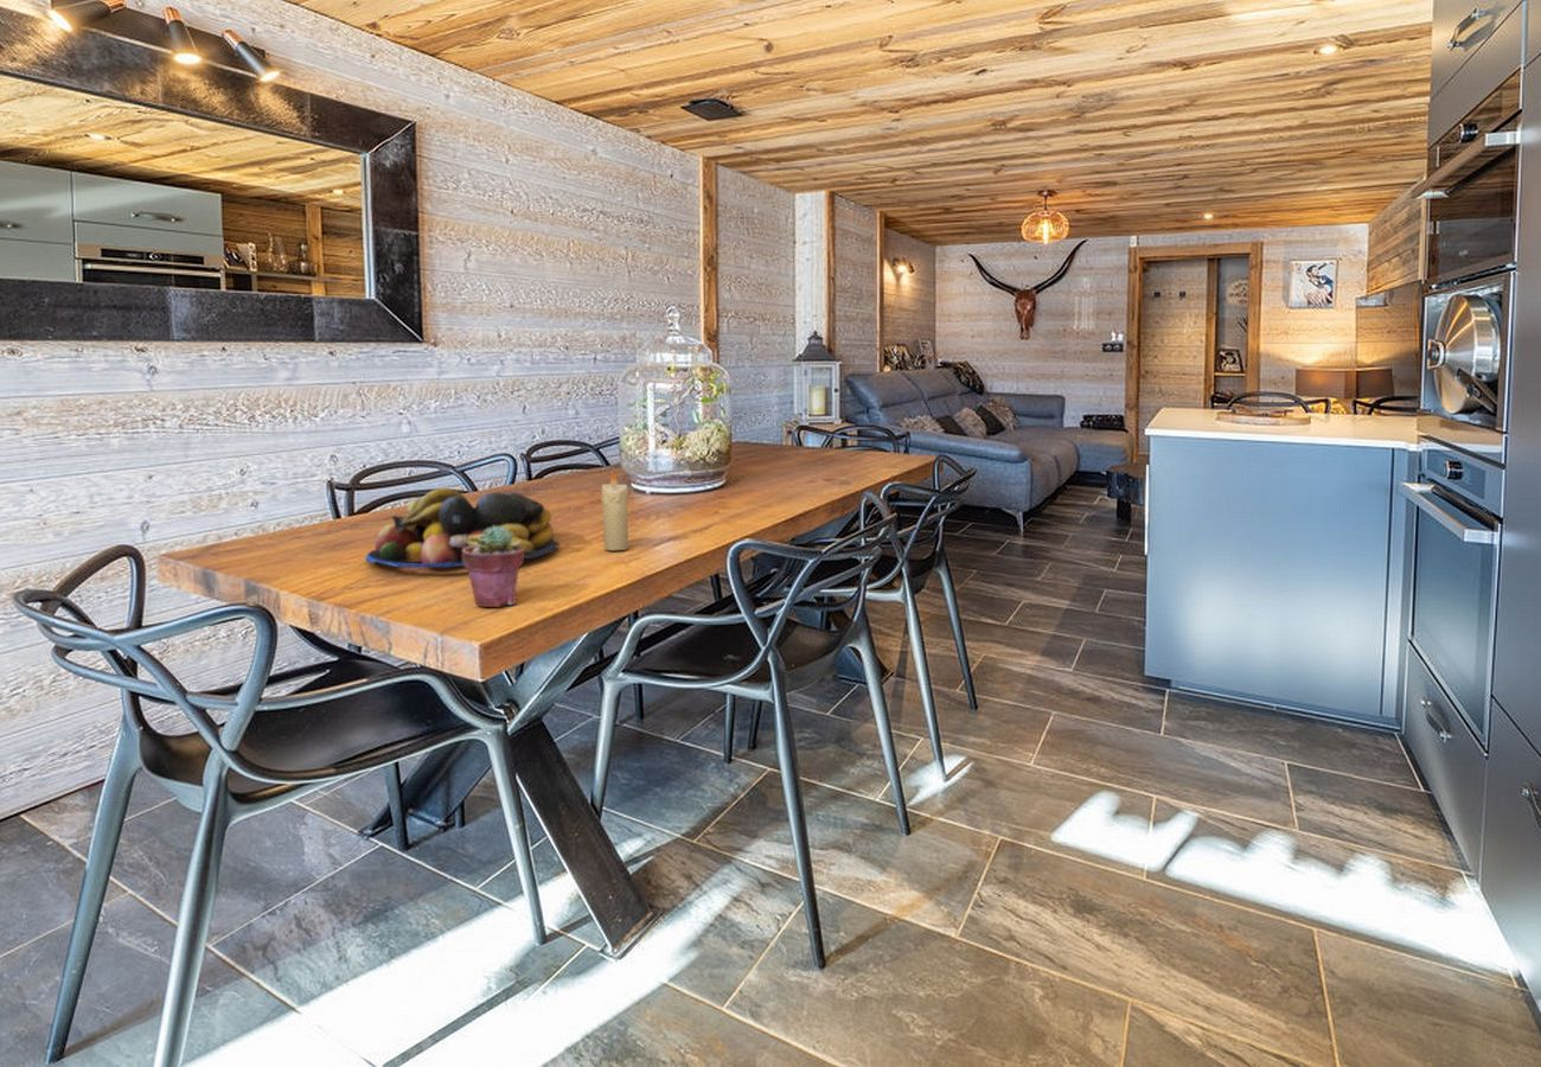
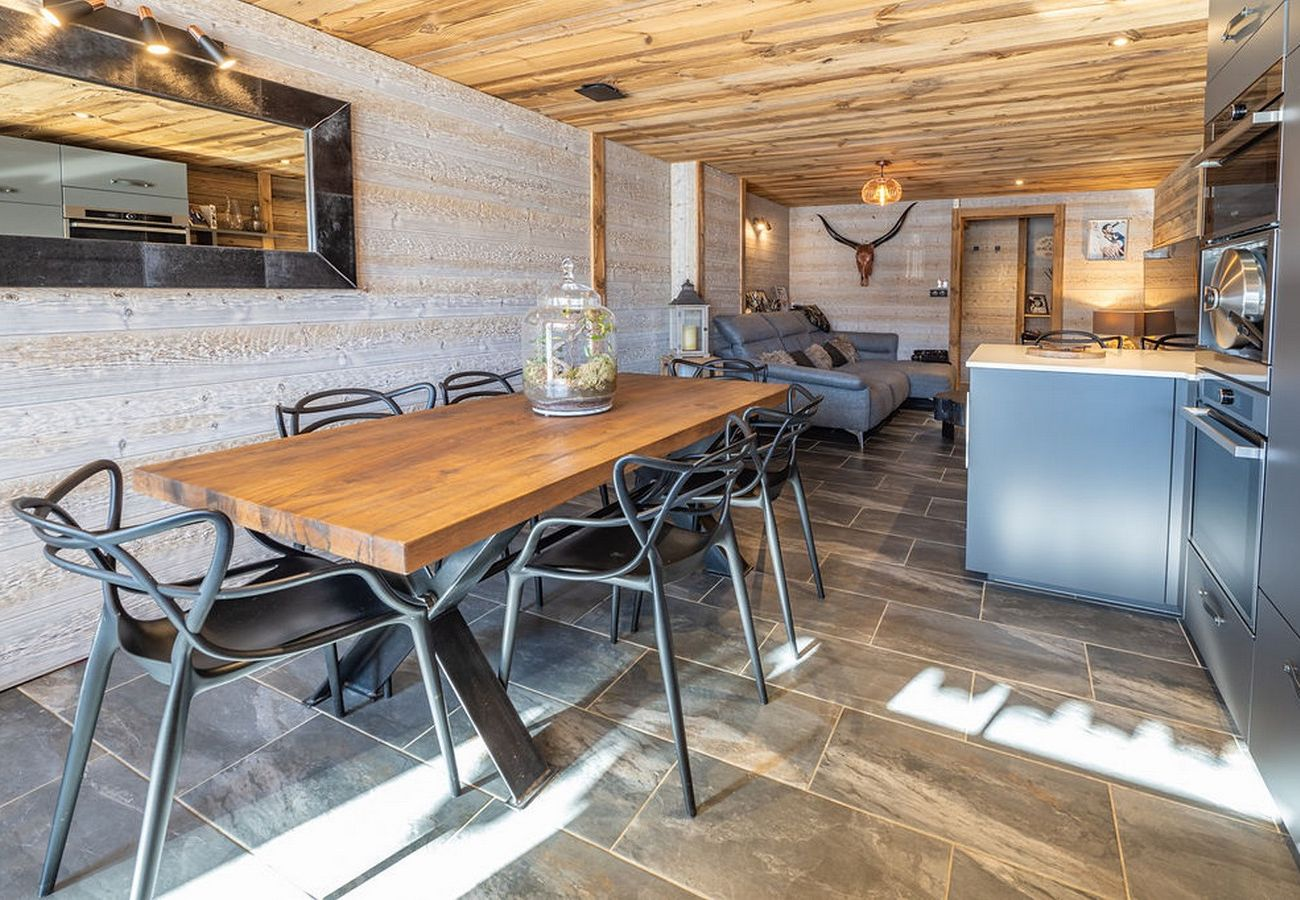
- potted succulent (493, 564)
- fruit bowl (461, 520)
- candle (615, 510)
